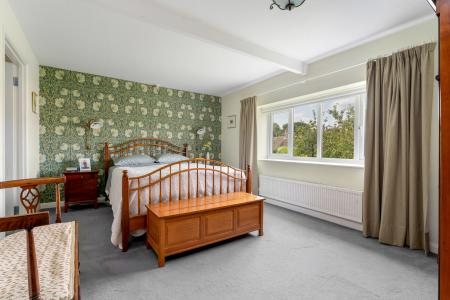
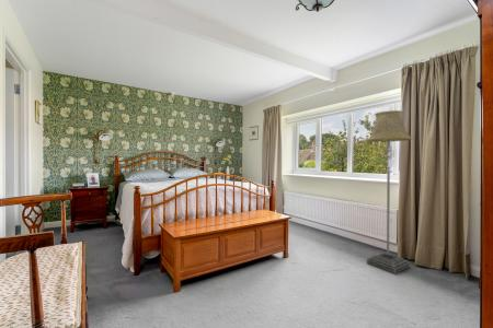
+ floor lamp (388, 189)
